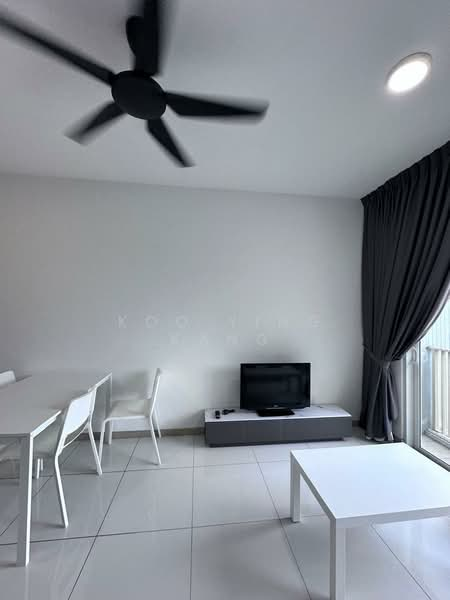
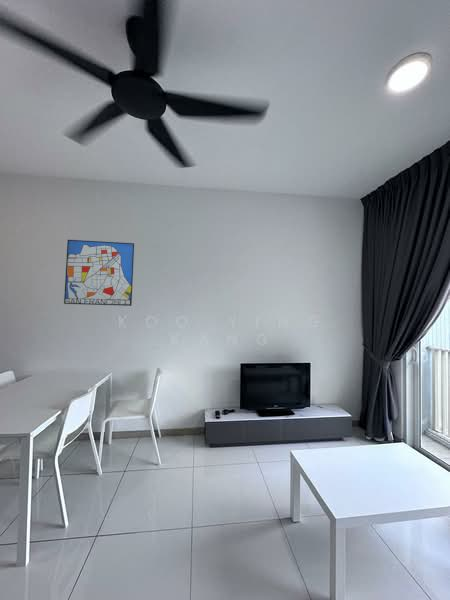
+ wall art (99, 273)
